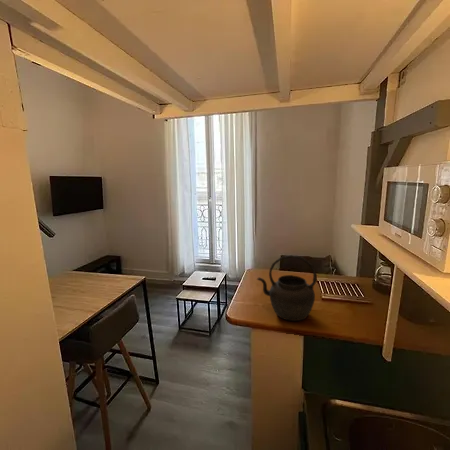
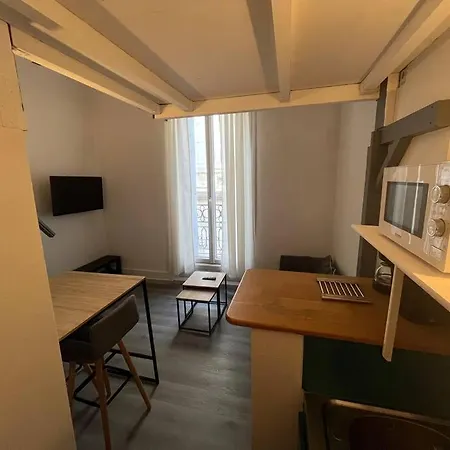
- kettle (286, 284)
